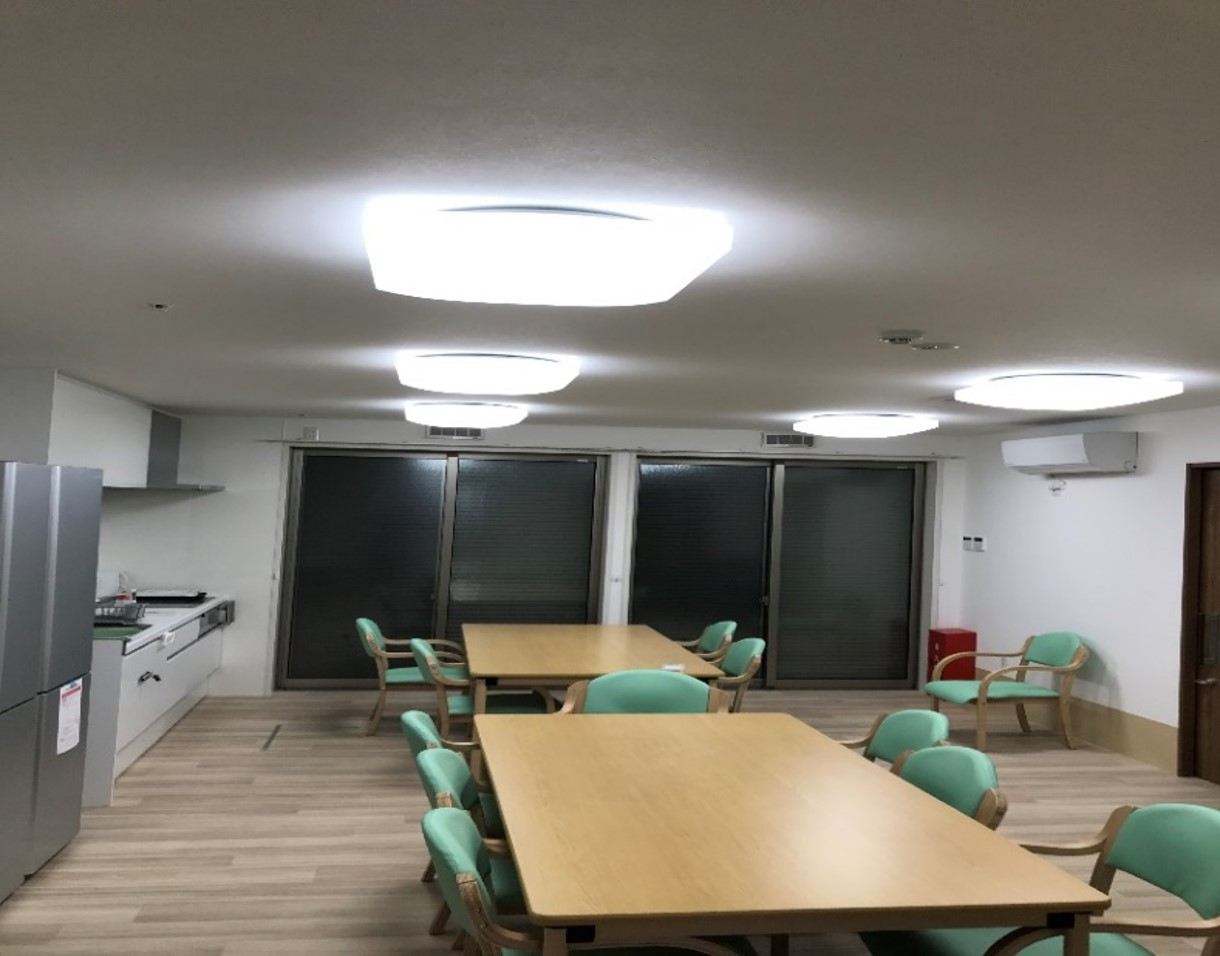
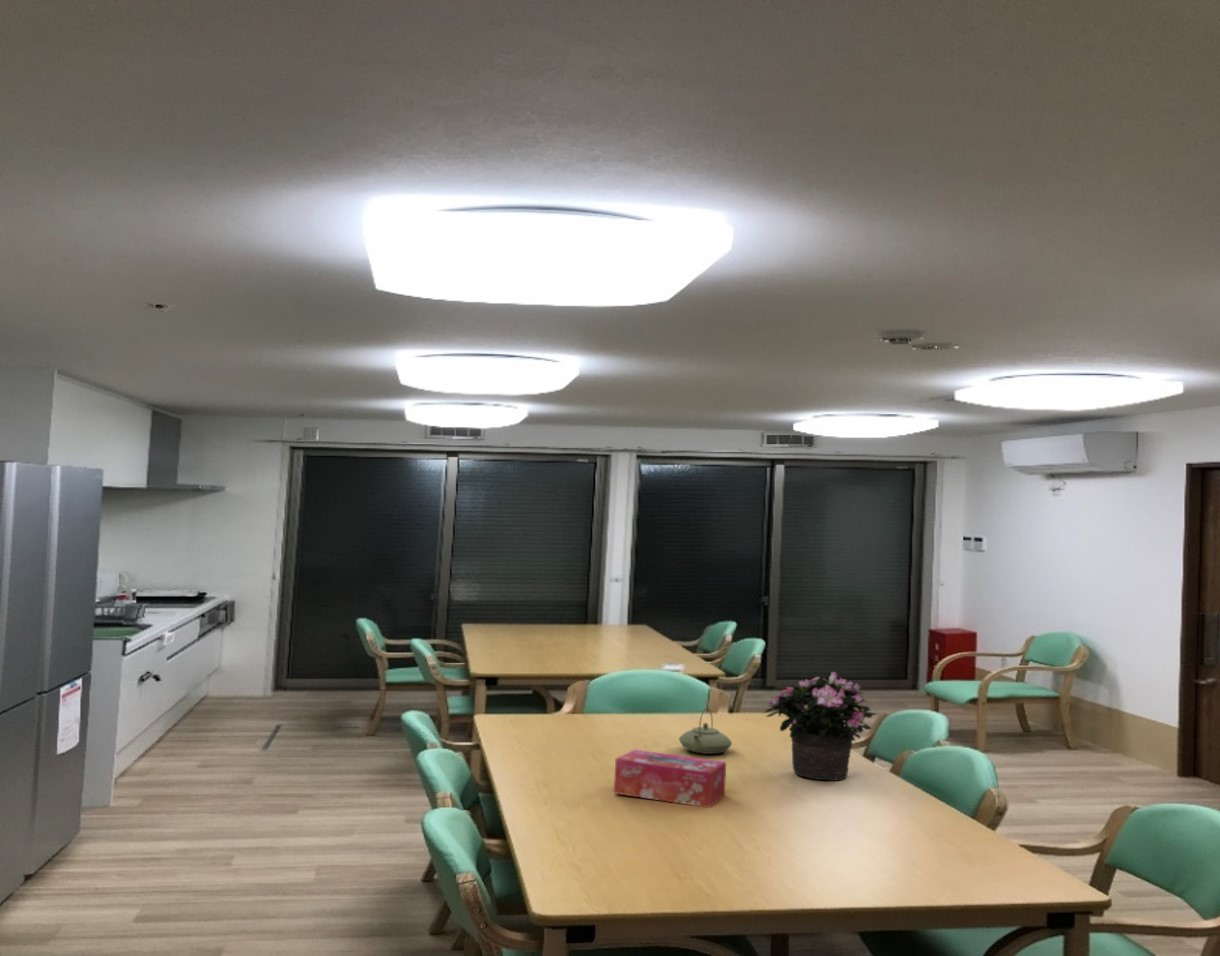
+ potted flower (821, 721)
+ tissue box (670, 777)
+ teapot (704, 730)
